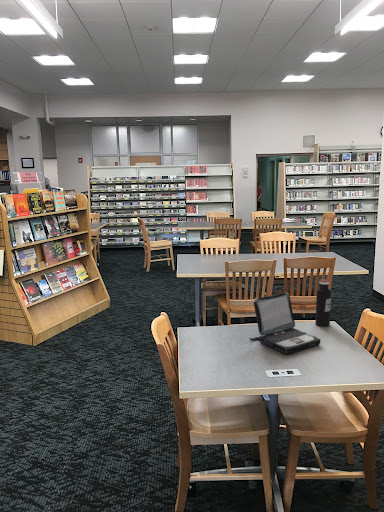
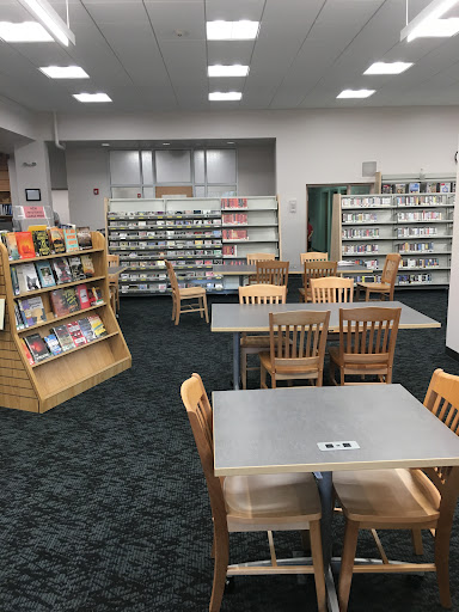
- laptop (284, 321)
- water bottle (323, 302)
